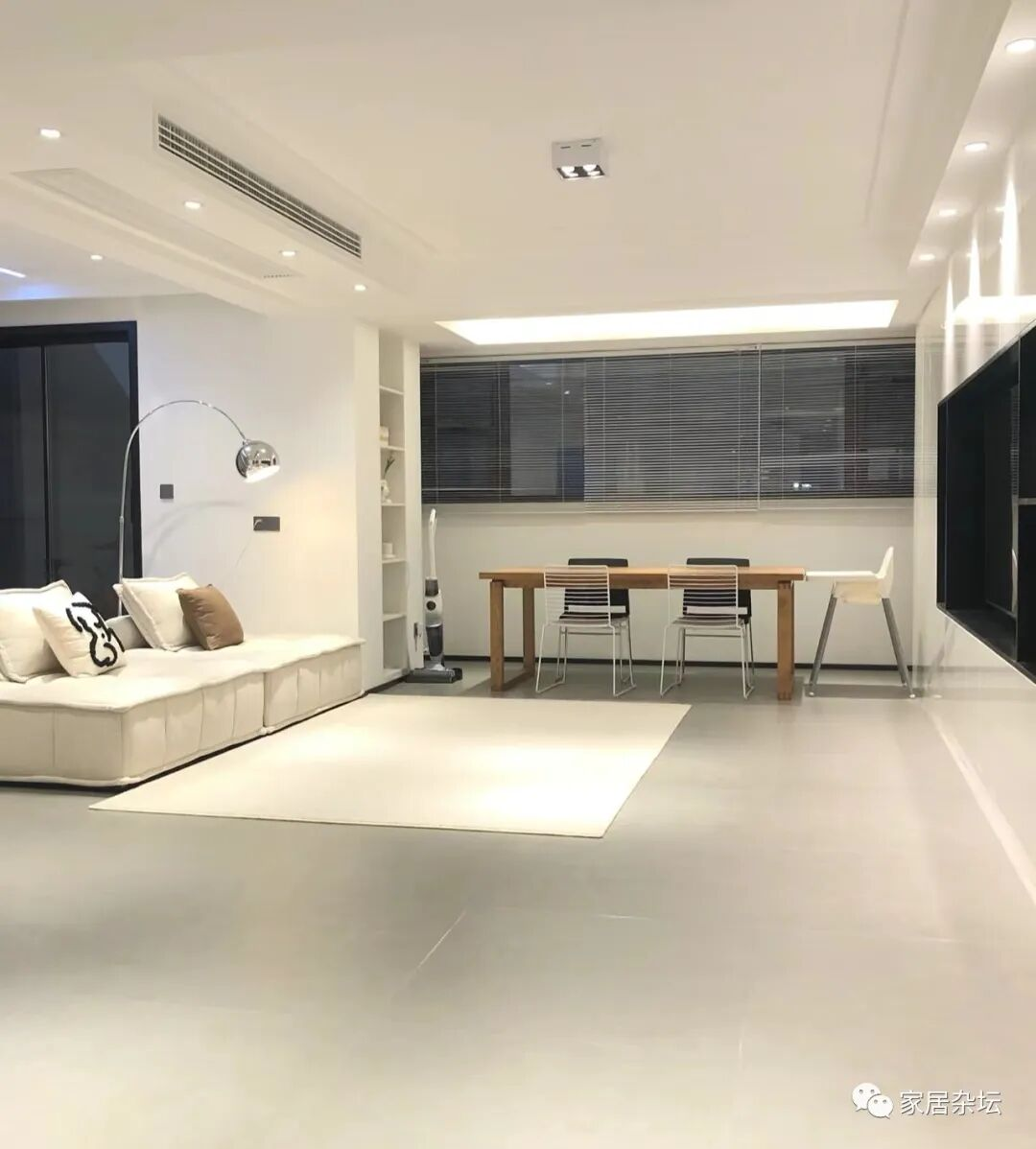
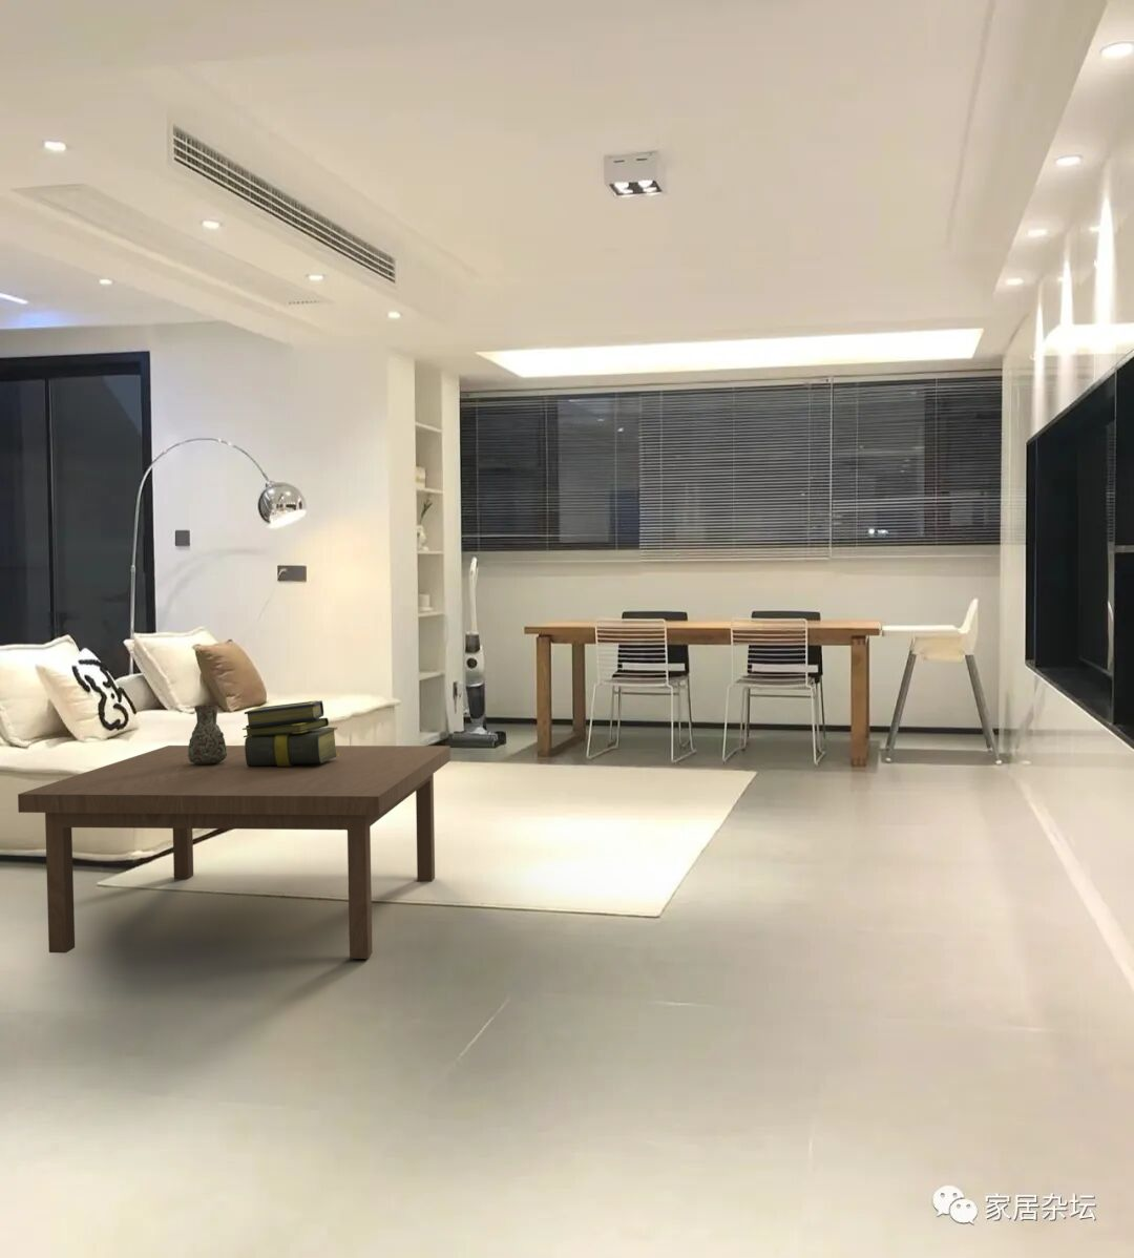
+ decorative vase (206, 734)
+ stack of books (288, 731)
+ coffee table (261, 829)
